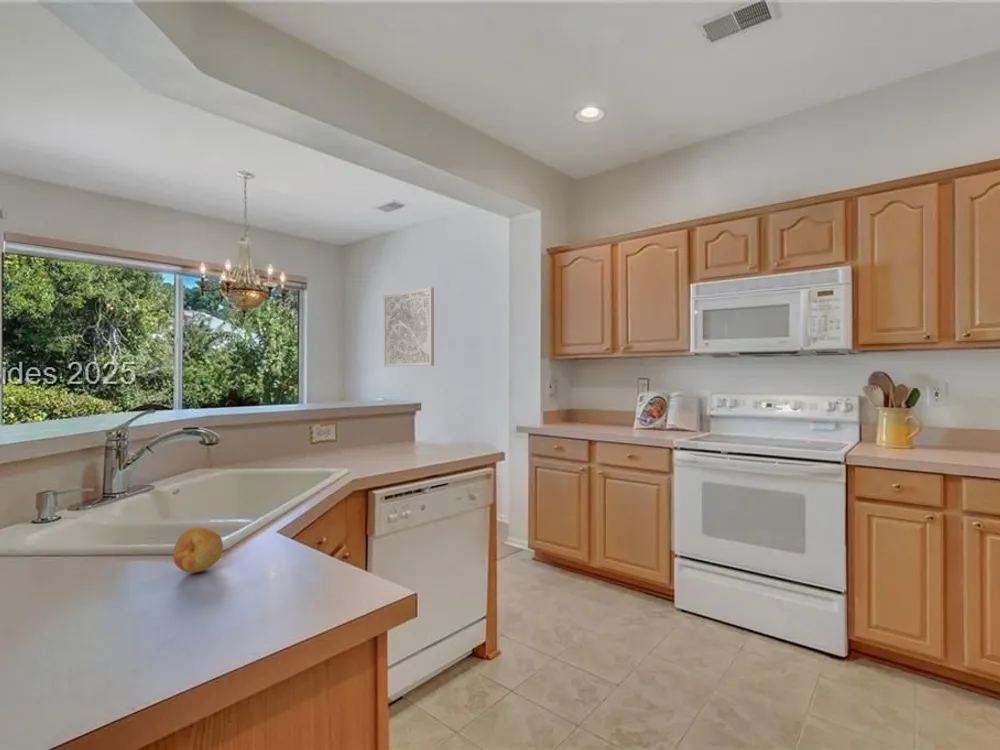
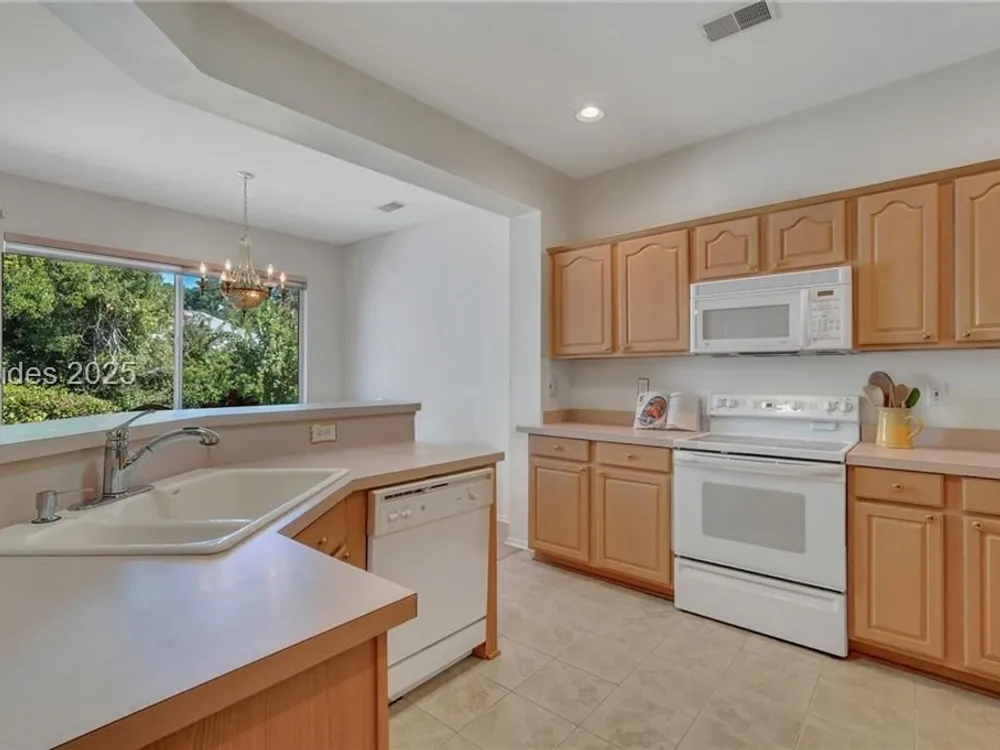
- fruit (199, 548)
- wall art (407, 328)
